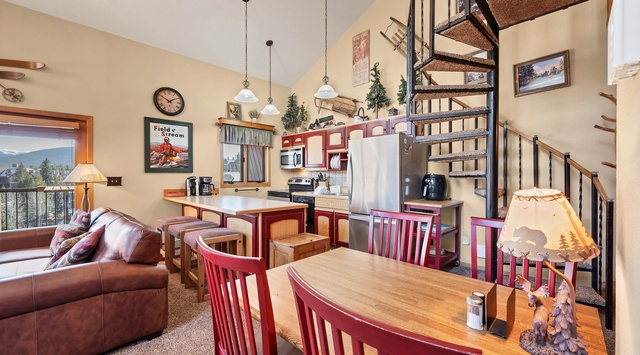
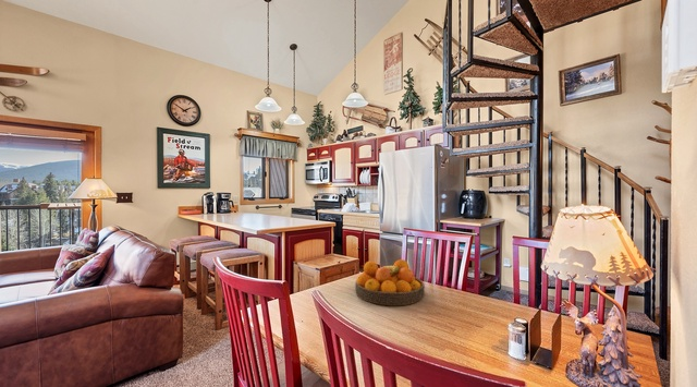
+ fruit bowl (389, 277)
